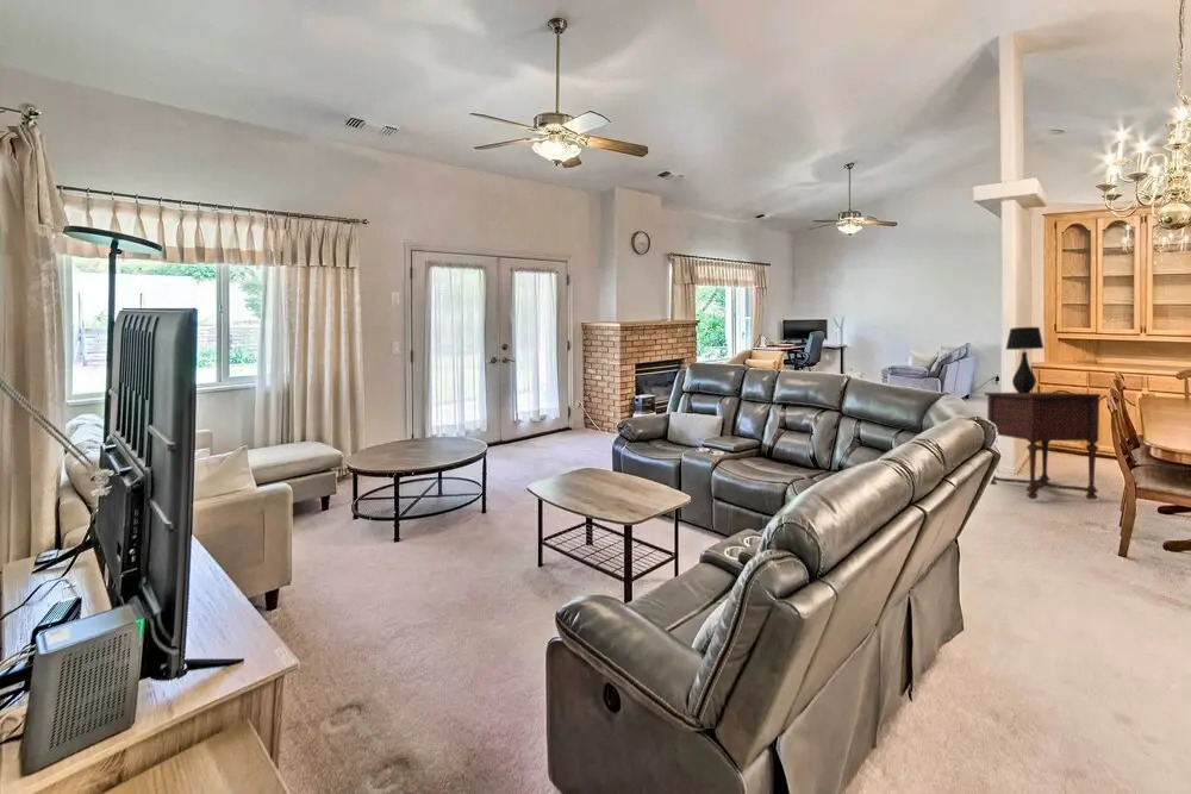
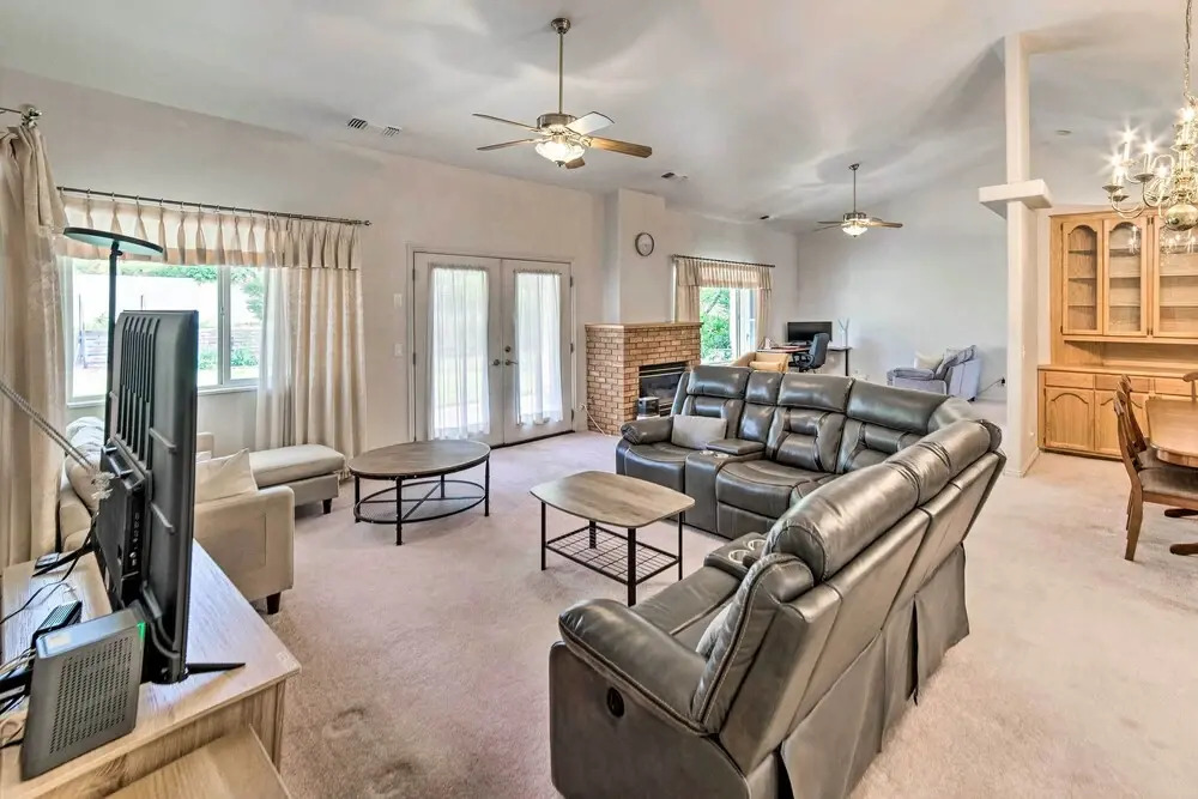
- table lamp (1024, 360)
- side table (1041, 442)
